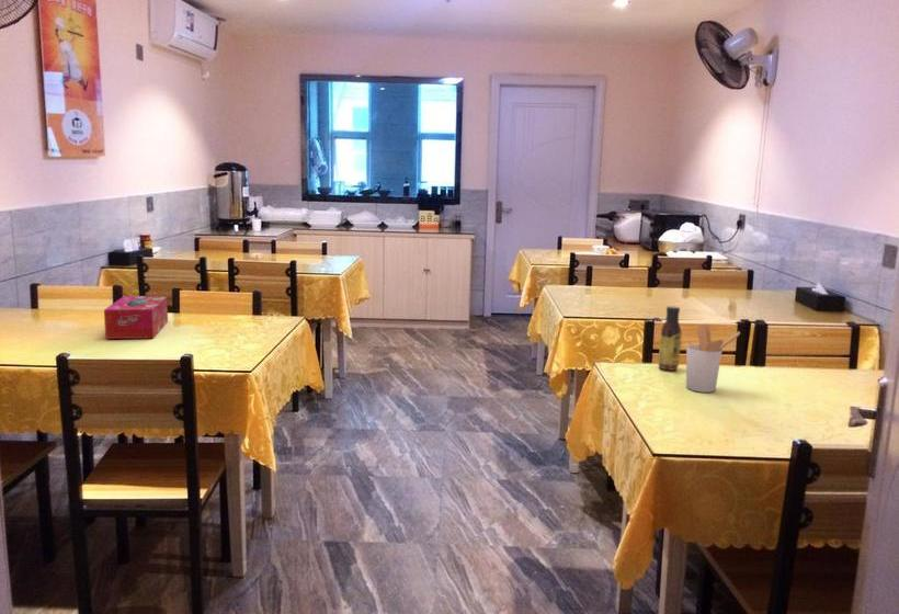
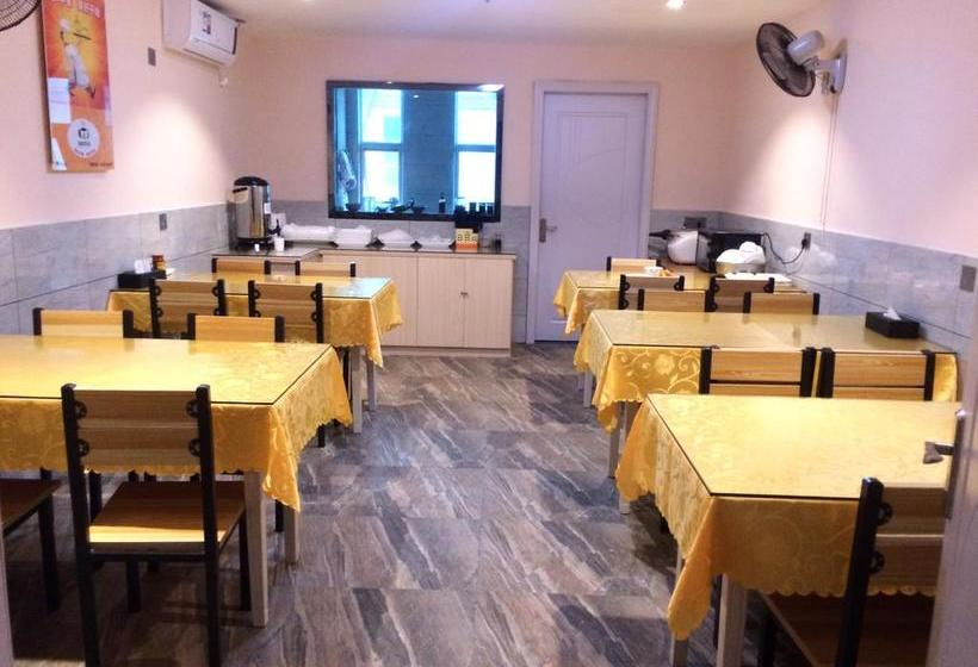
- tissue box (137, 316)
- utensil holder (713, 359)
- sauce bottle (670, 338)
